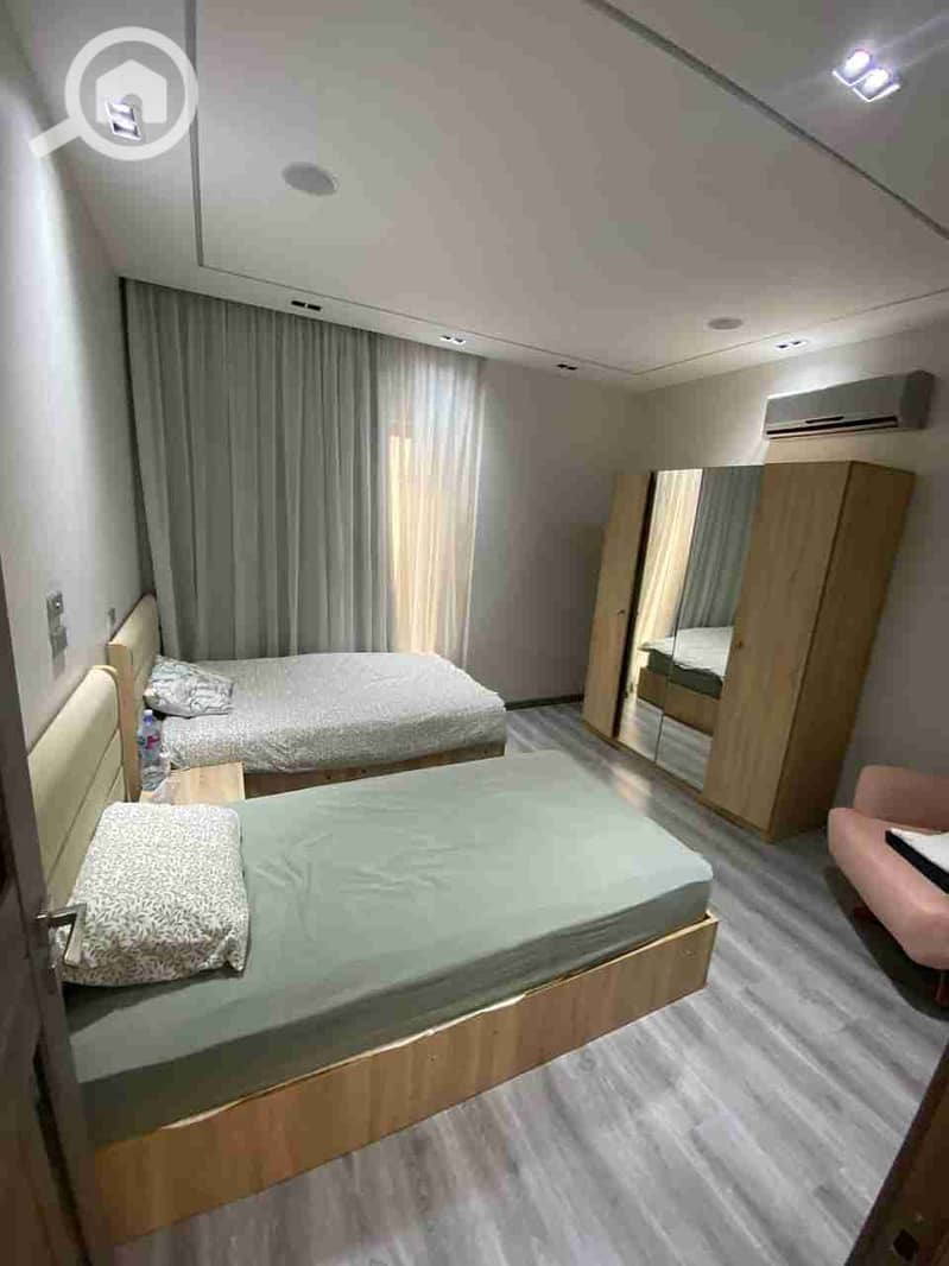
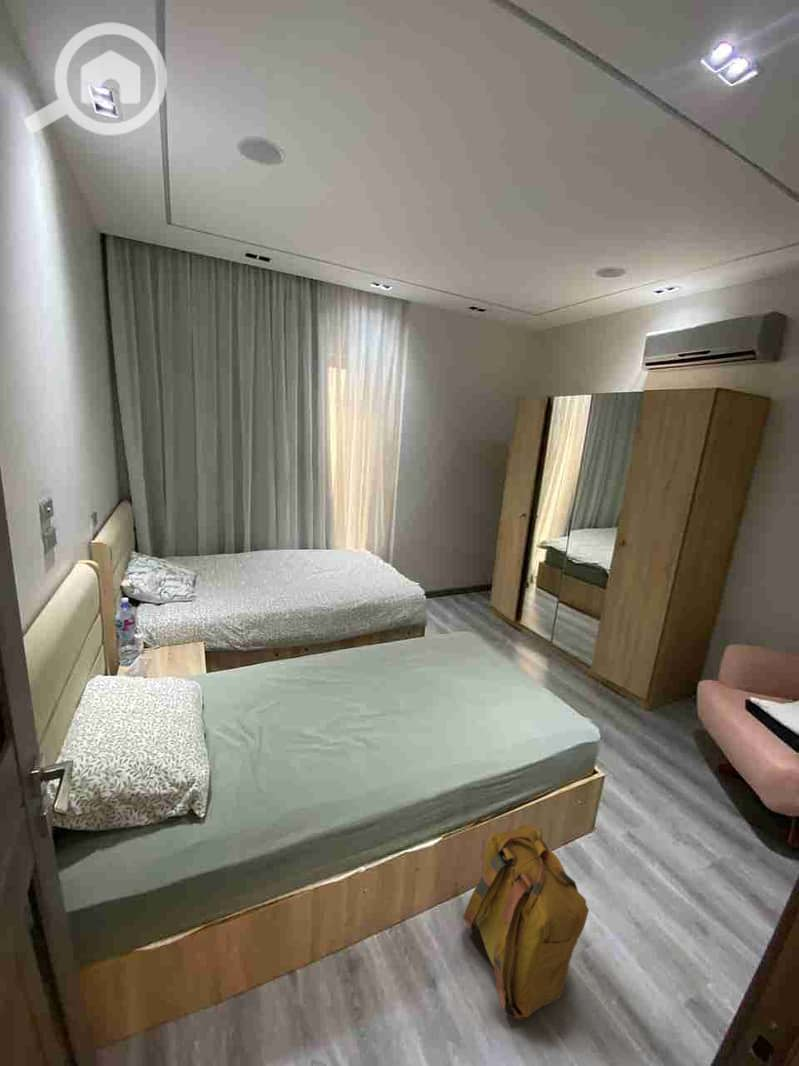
+ backpack (523, 903)
